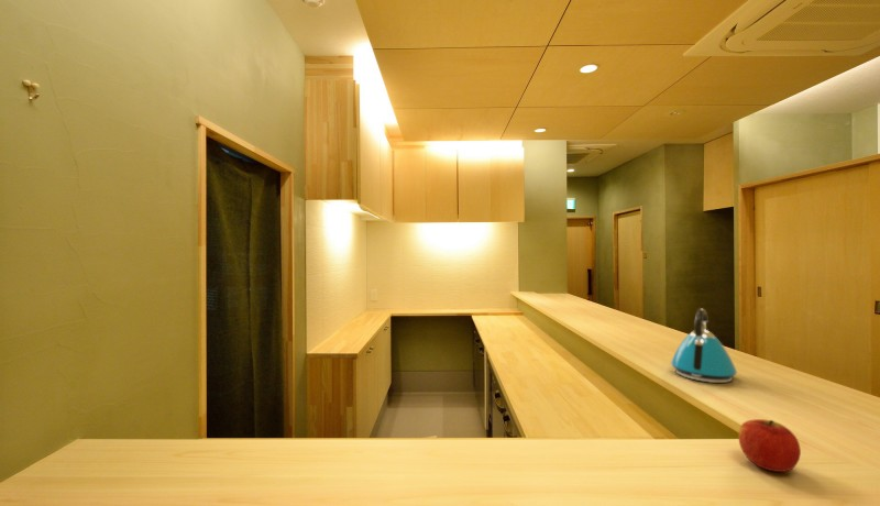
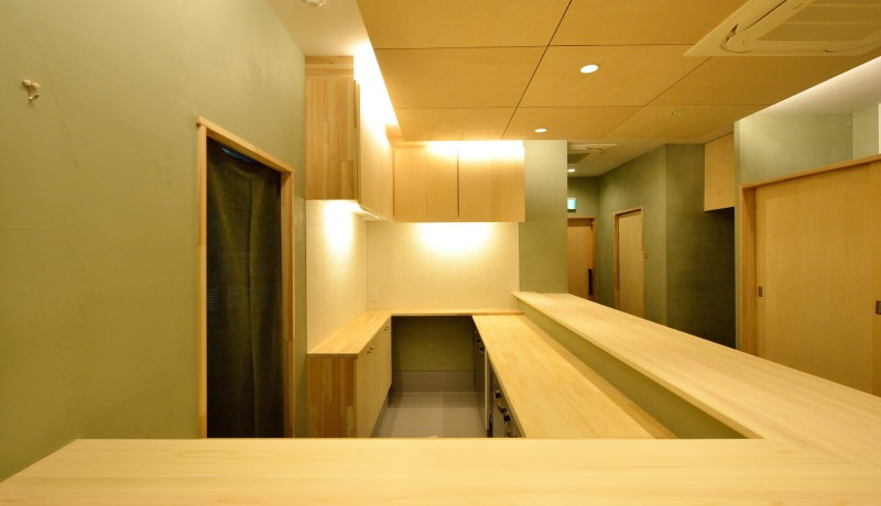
- kettle (701, 341)
- apple (768, 441)
